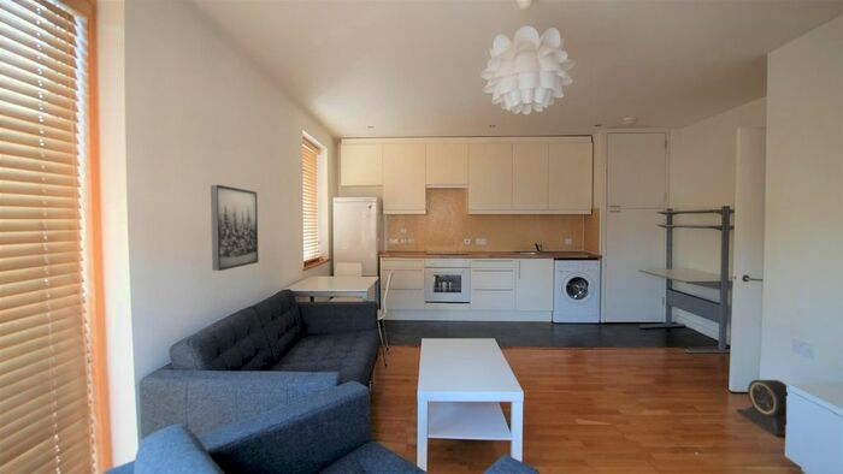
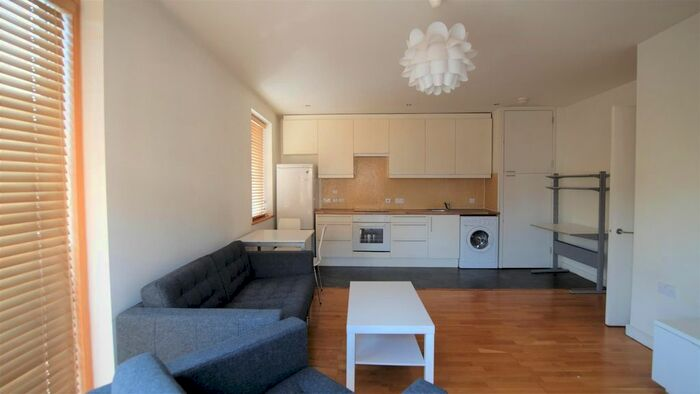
- speaker (771, 402)
- wall art (236, 227)
